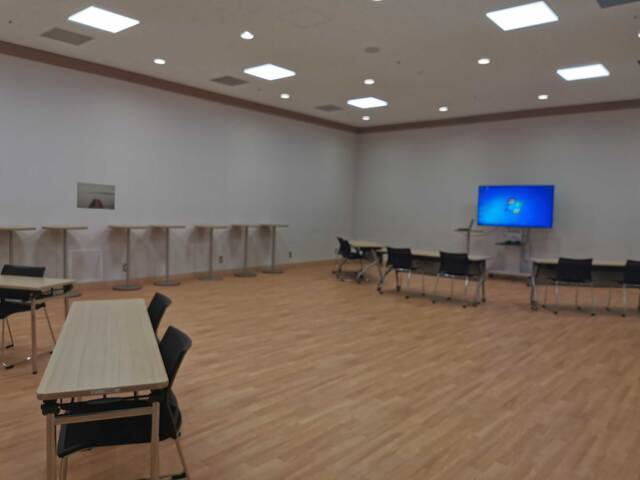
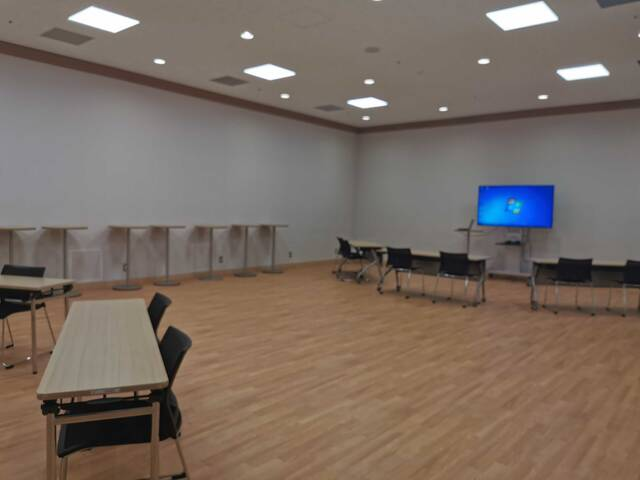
- wall art (96, 196)
